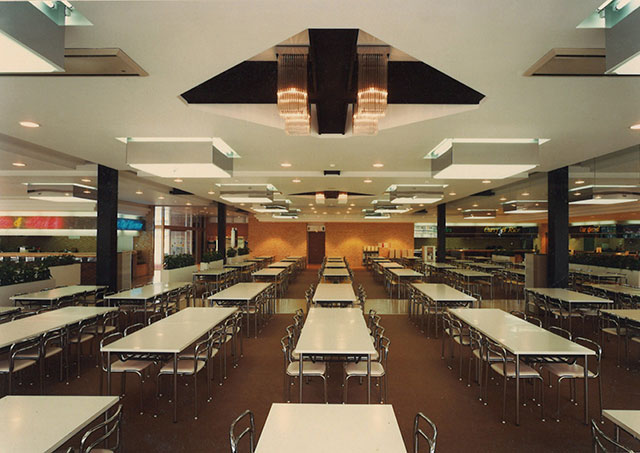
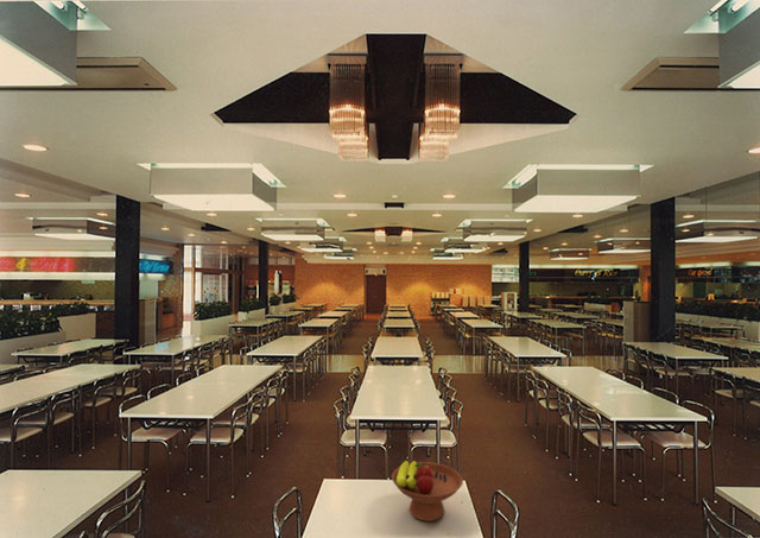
+ fruit bowl (426, 487)
